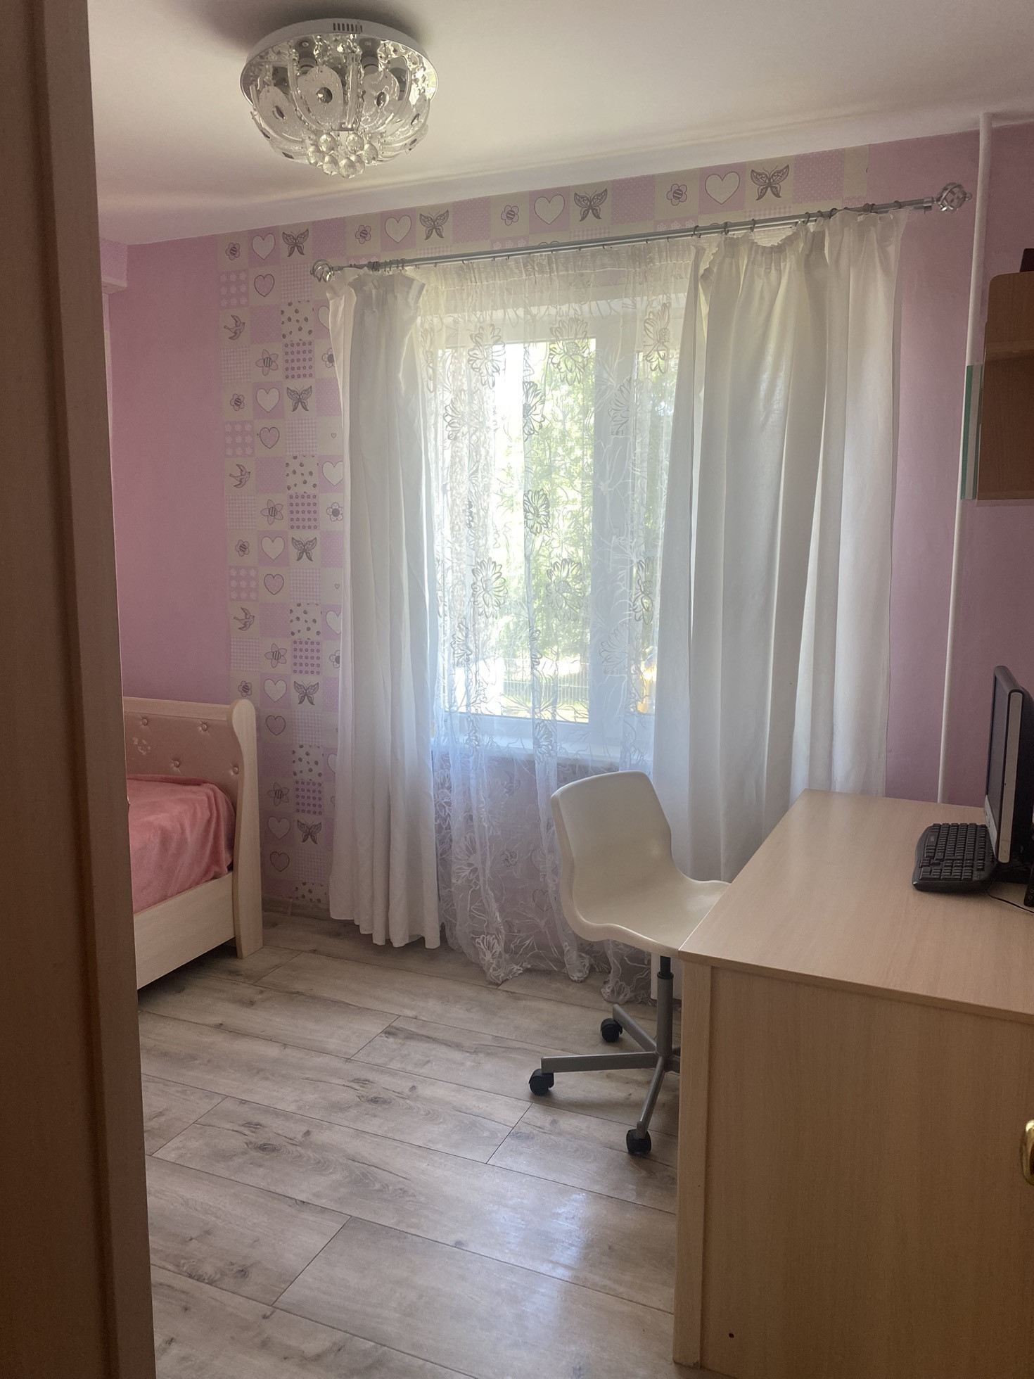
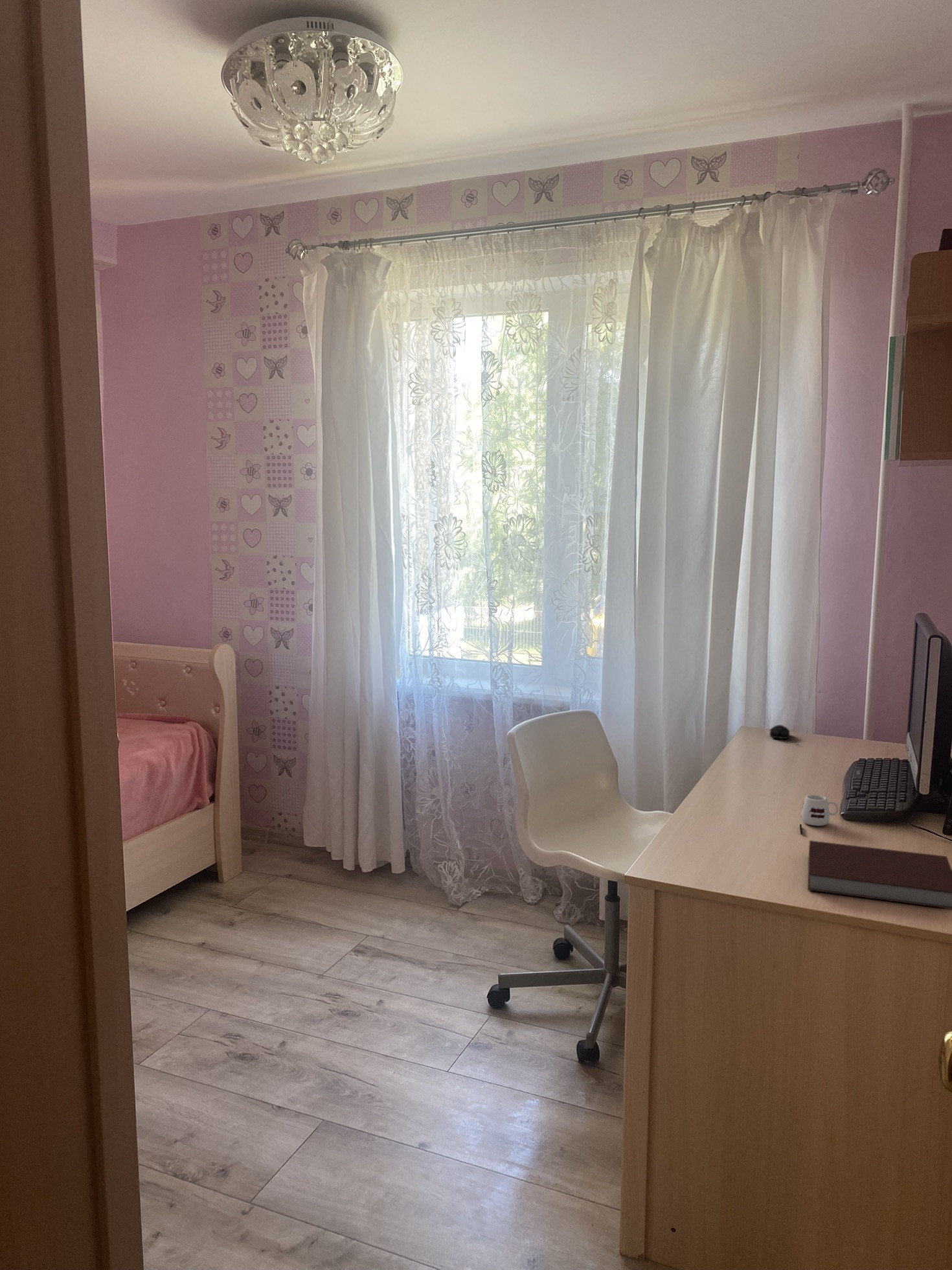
+ mug (819, 814)
+ notebook (879, 872)
+ computer mouse (784, 733)
